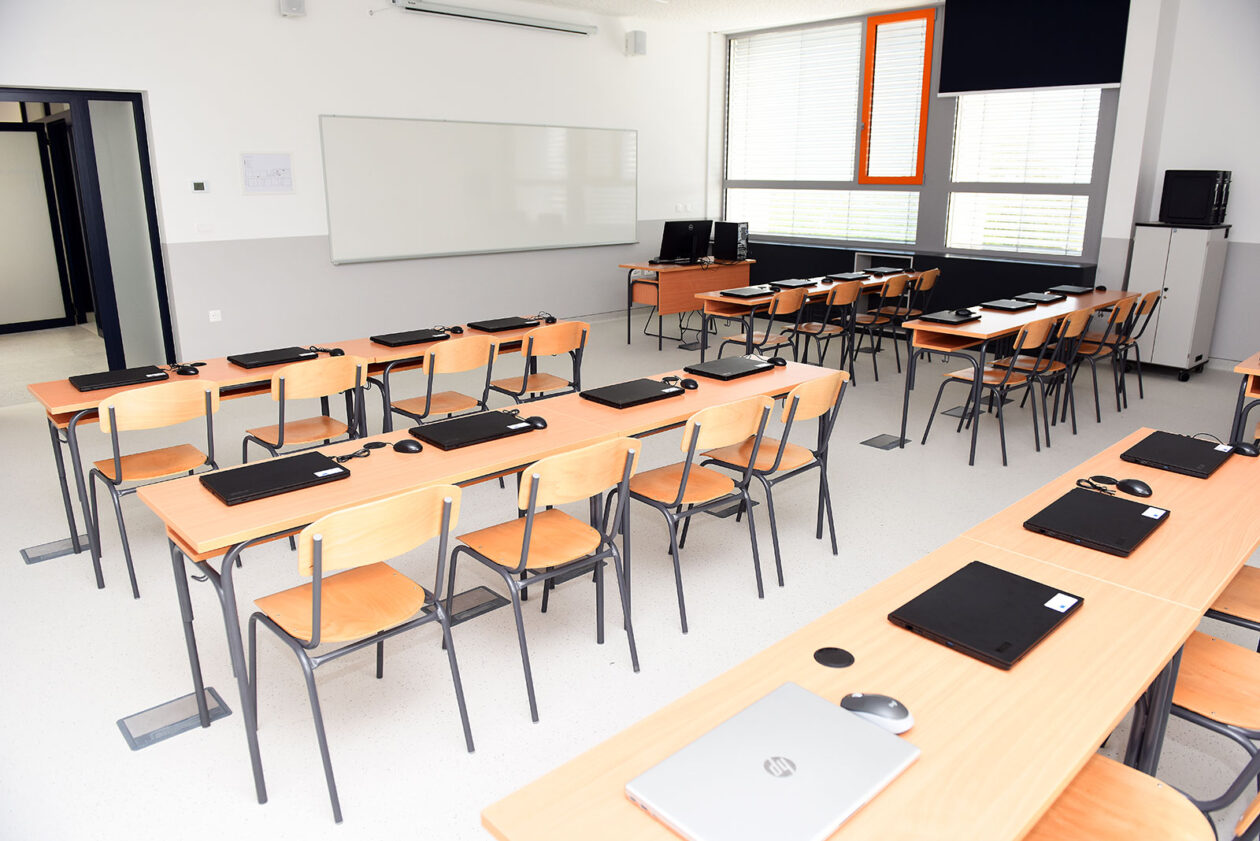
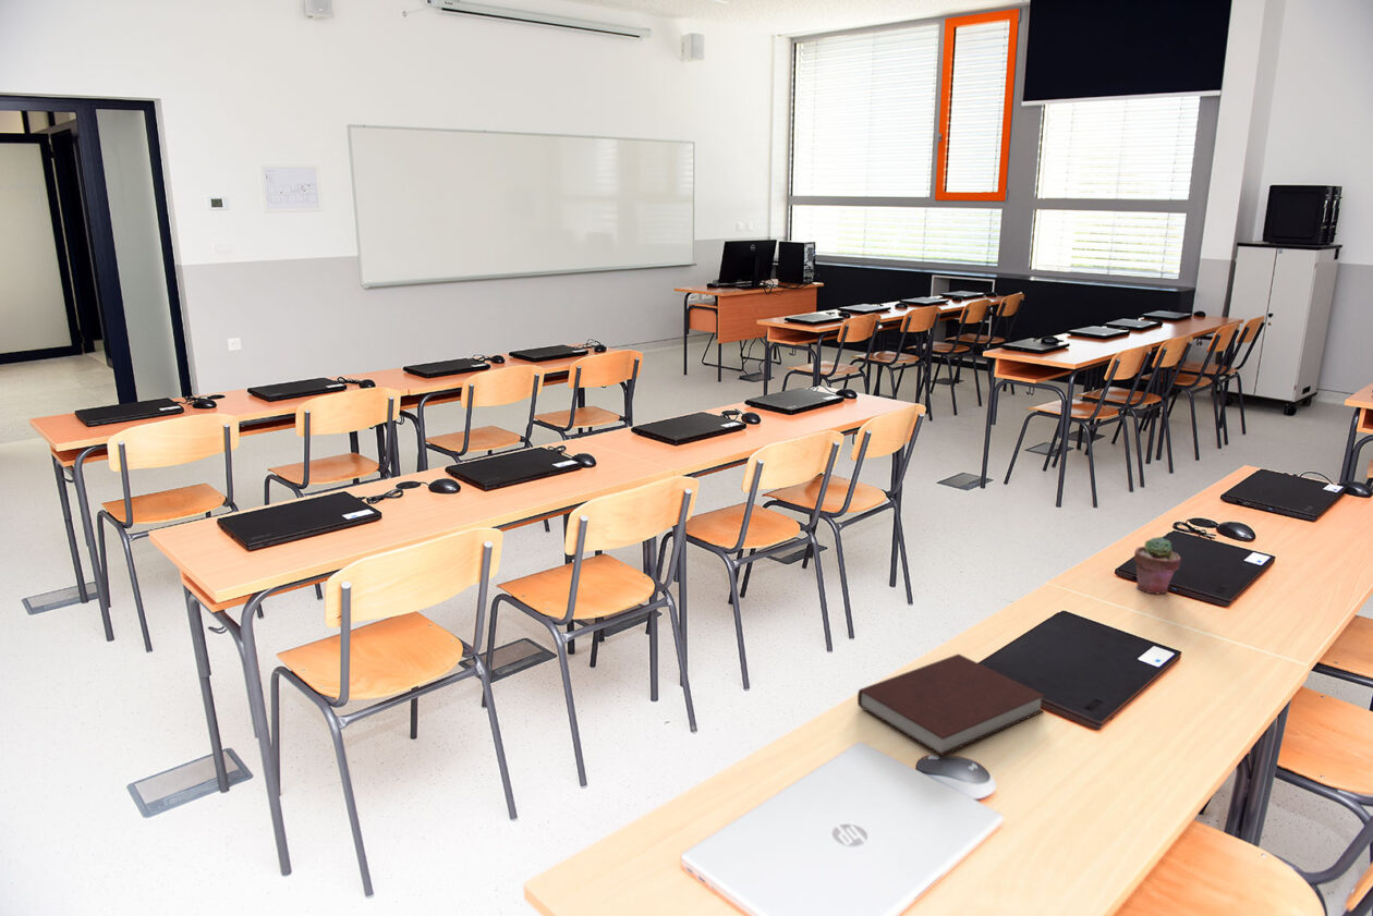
+ potted succulent (1156, 563)
+ notebook (950, 699)
